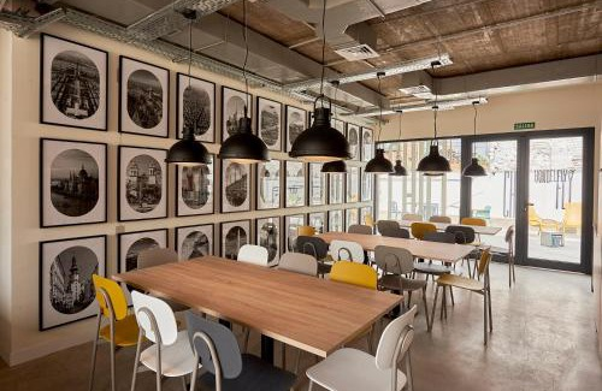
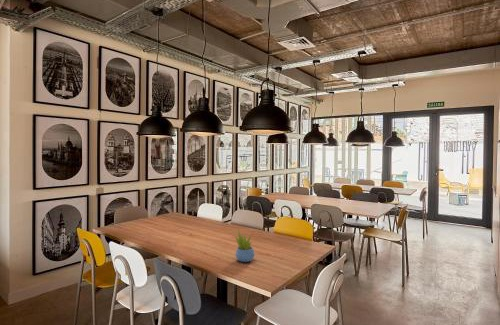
+ succulent plant (244, 245)
